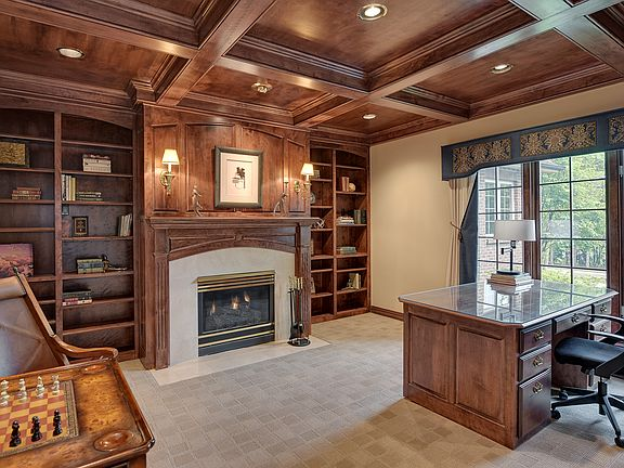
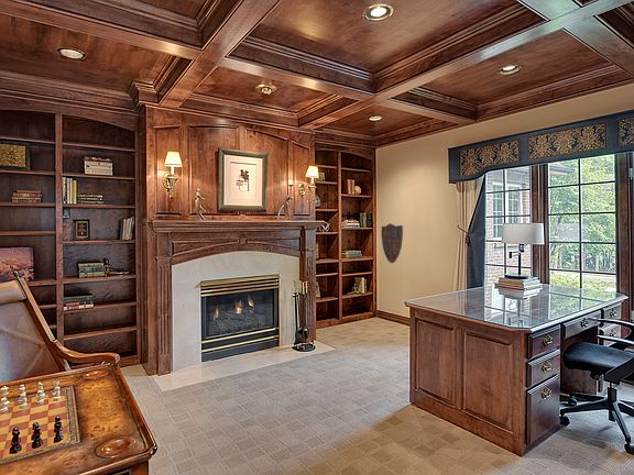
+ decorative shield (391, 243)
